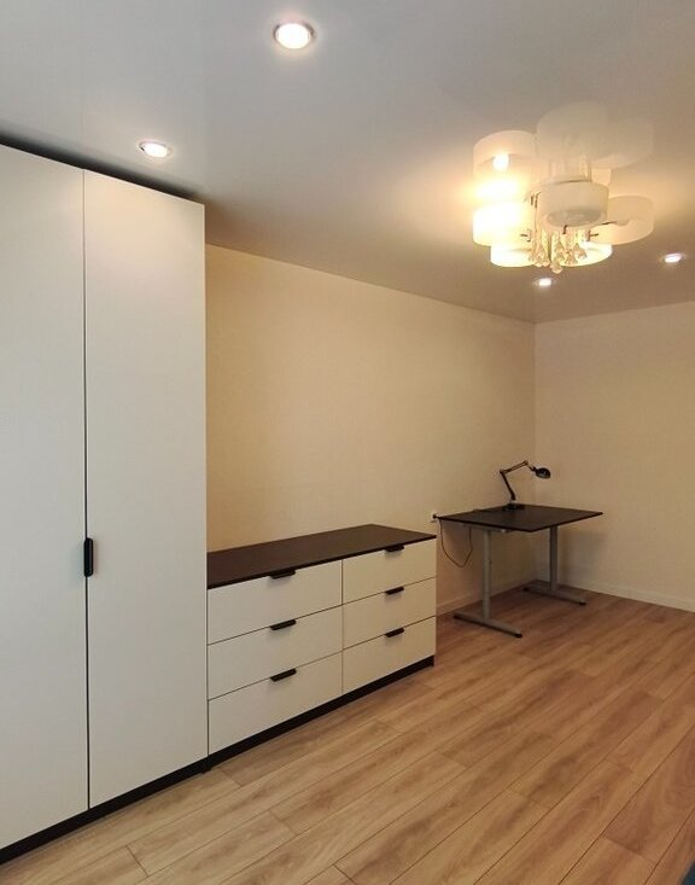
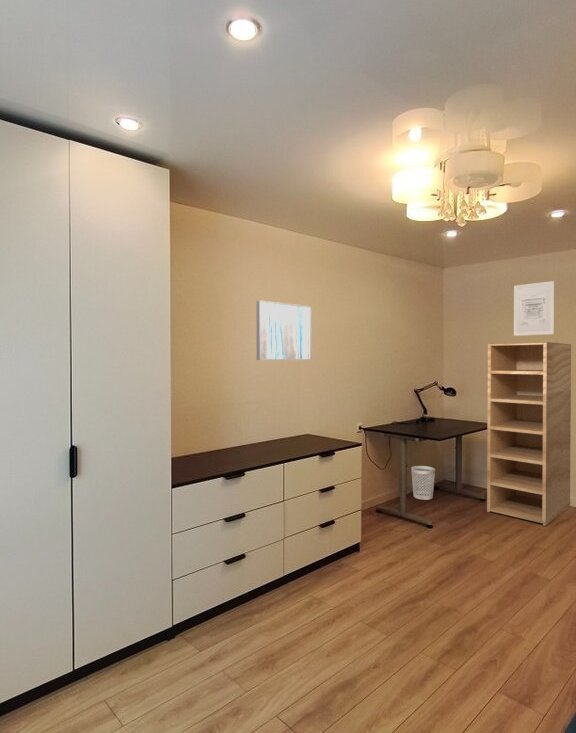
+ wall art (285, 331)
+ wastebasket (423, 482)
+ wall art (533, 309)
+ bookshelf (529, 426)
